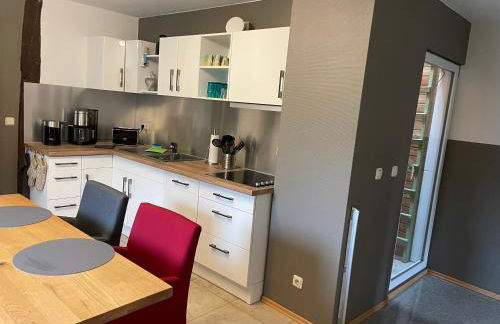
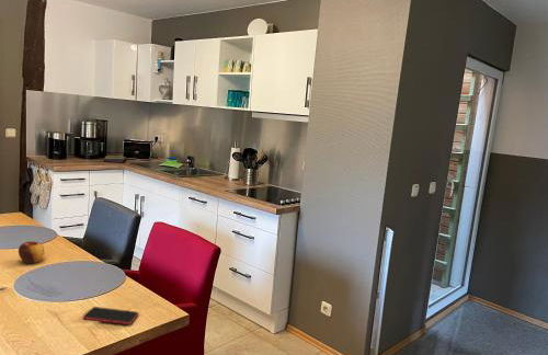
+ smartphone (111, 316)
+ apple (31, 252)
